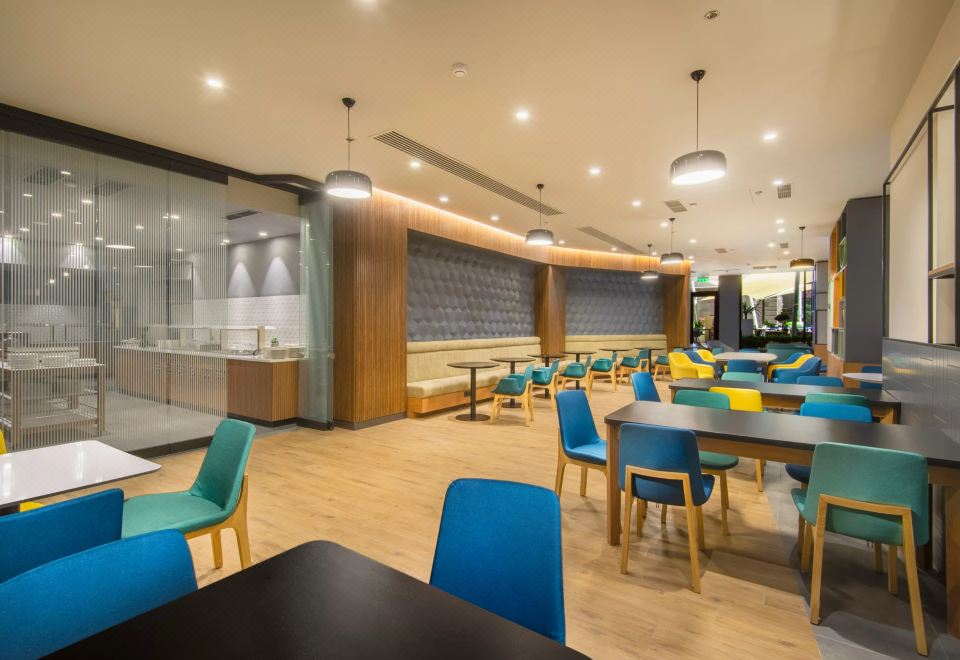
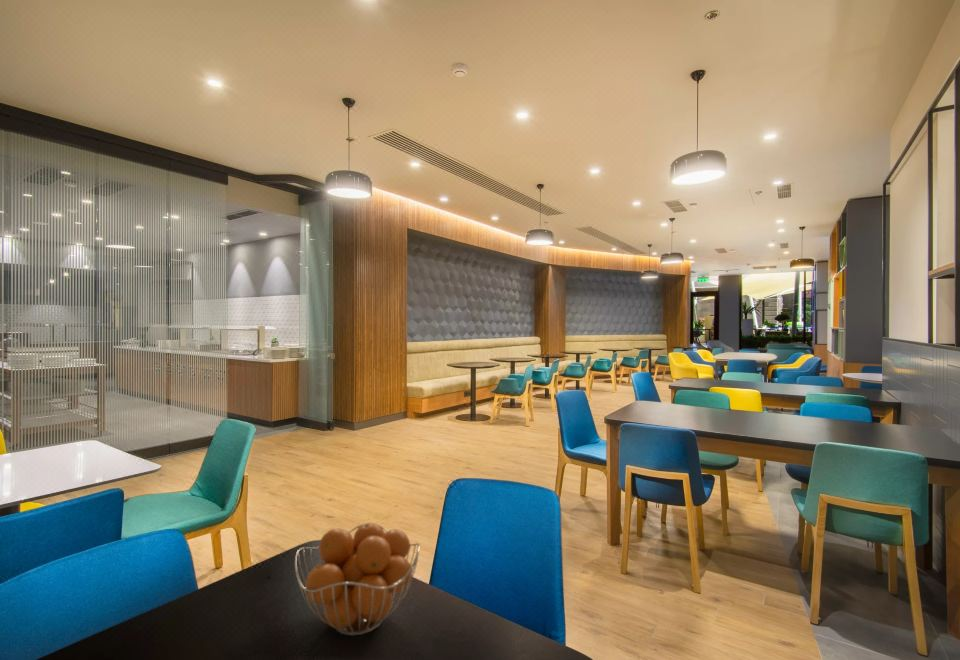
+ fruit basket (359, 575)
